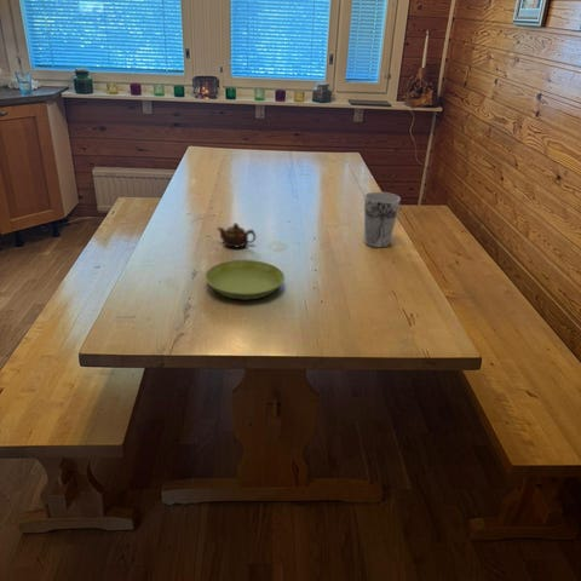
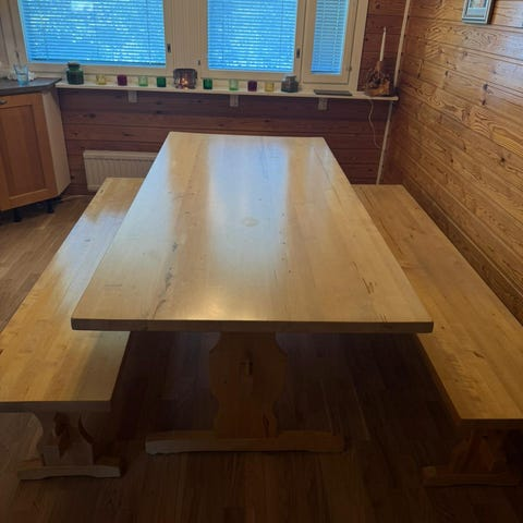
- cup (379, 219)
- saucer (245, 280)
- teapot (236, 234)
